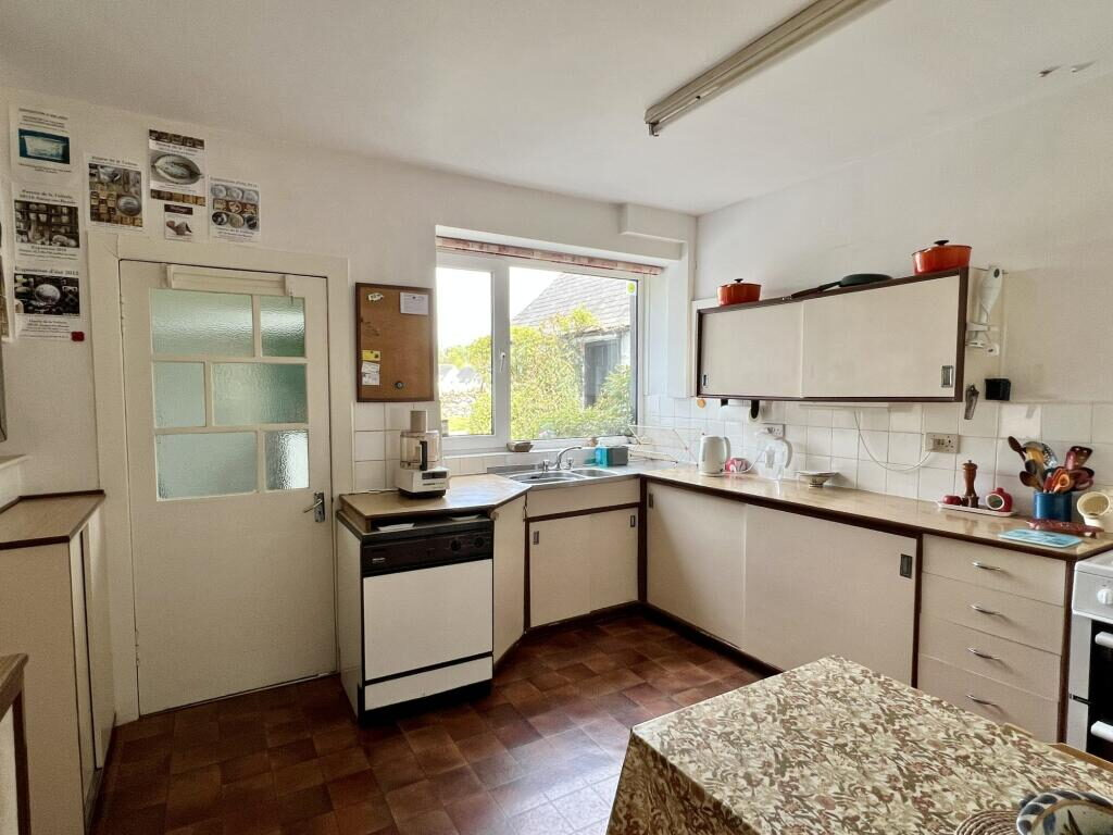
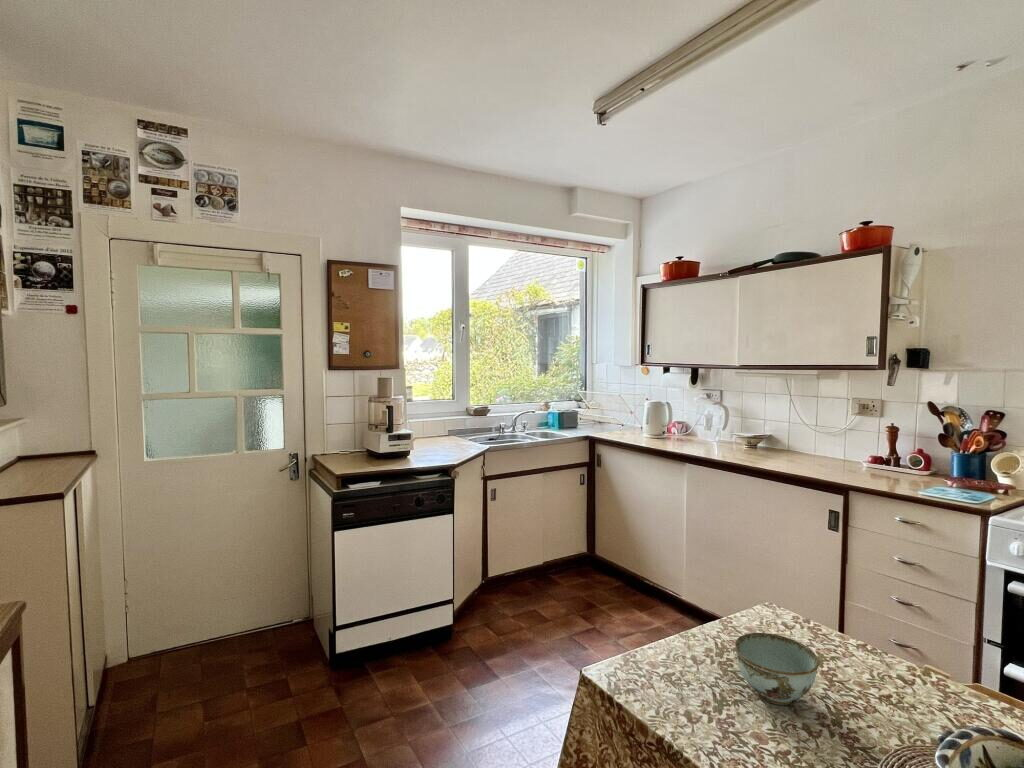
+ bowl (775, 672)
